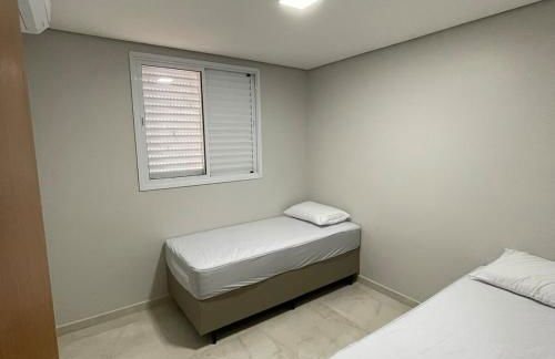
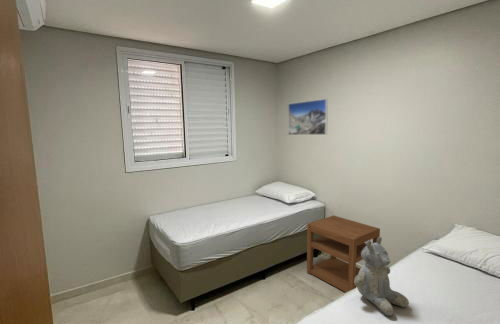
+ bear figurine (381, 272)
+ nightstand (341, 251)
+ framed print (306, 118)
